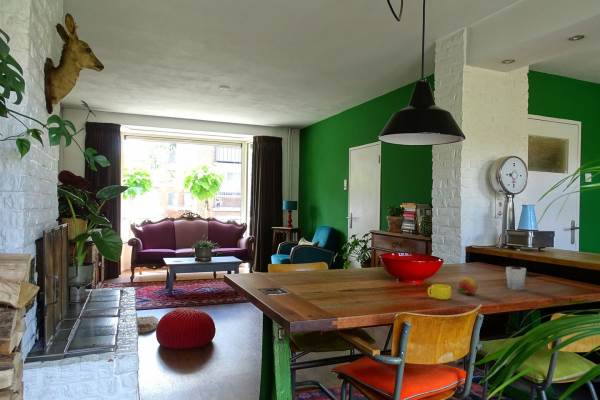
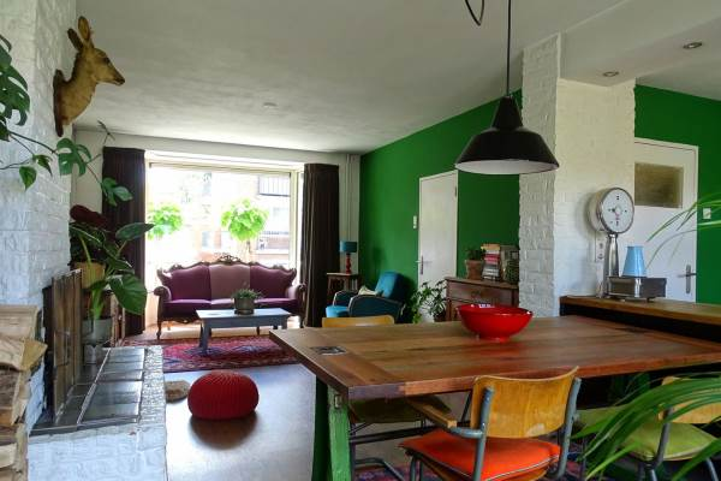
- cup (513, 277)
- cup (438, 292)
- fruit (467, 285)
